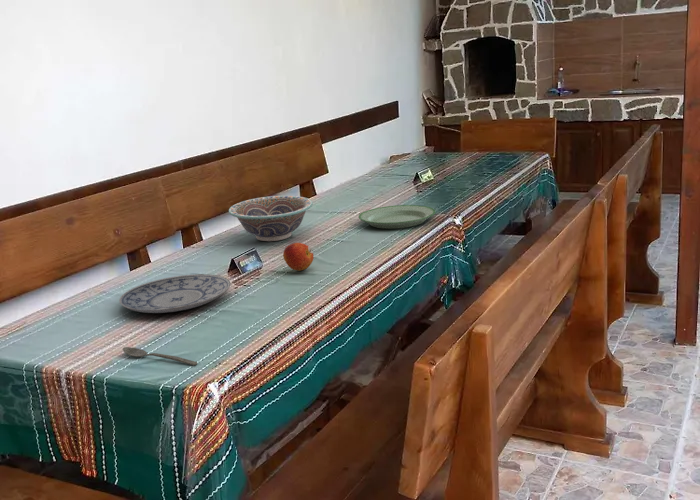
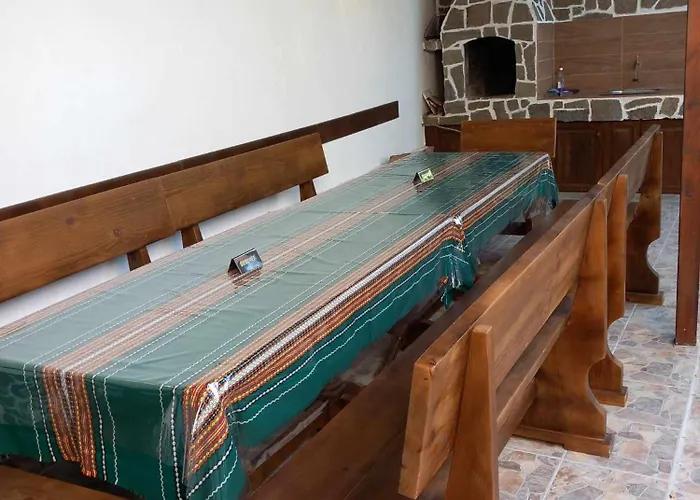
- decorative bowl (272, 220)
- plate (397, 217)
- plate (176, 296)
- fruit (298, 257)
- spoon (159, 355)
